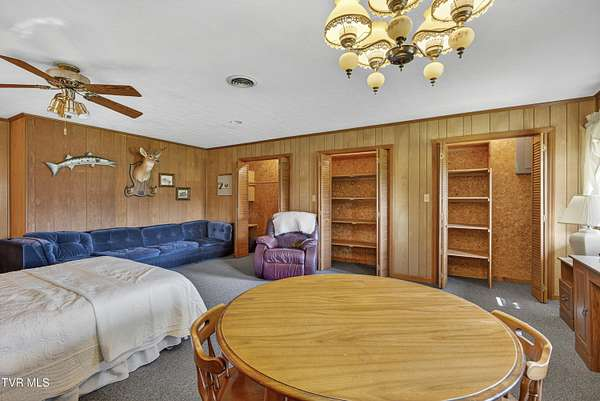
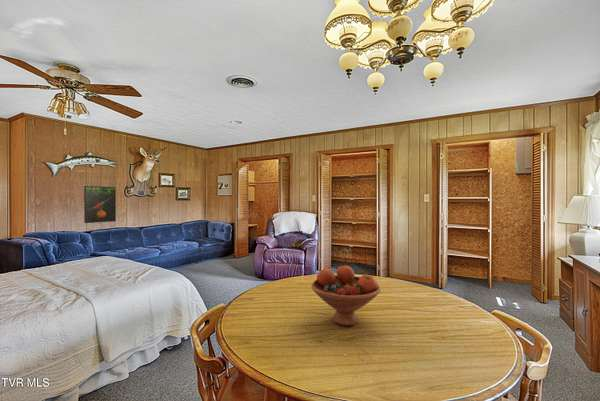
+ fruit bowl (345, 295)
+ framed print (100, 204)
